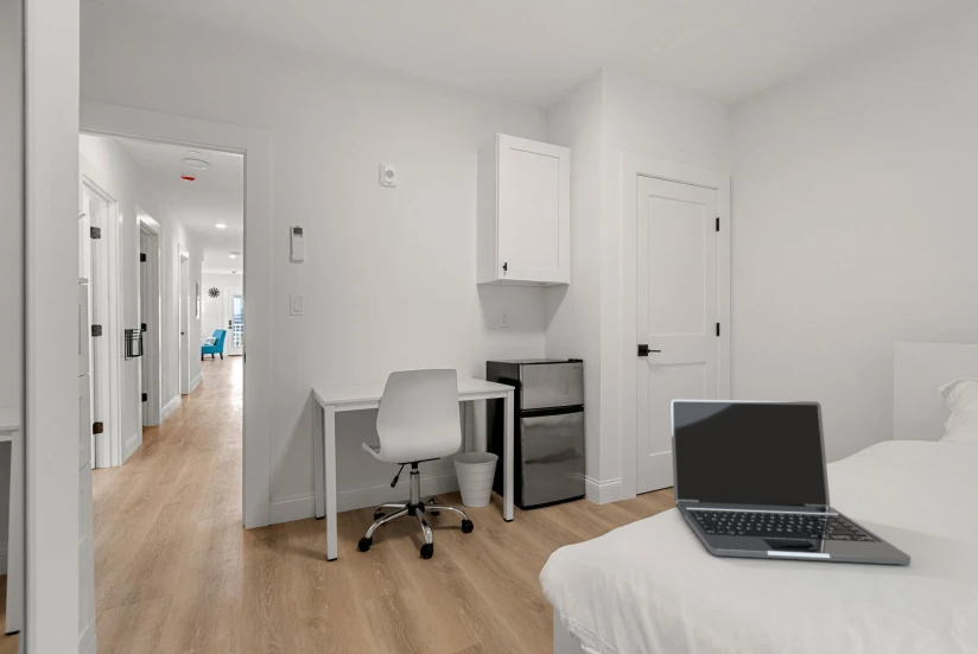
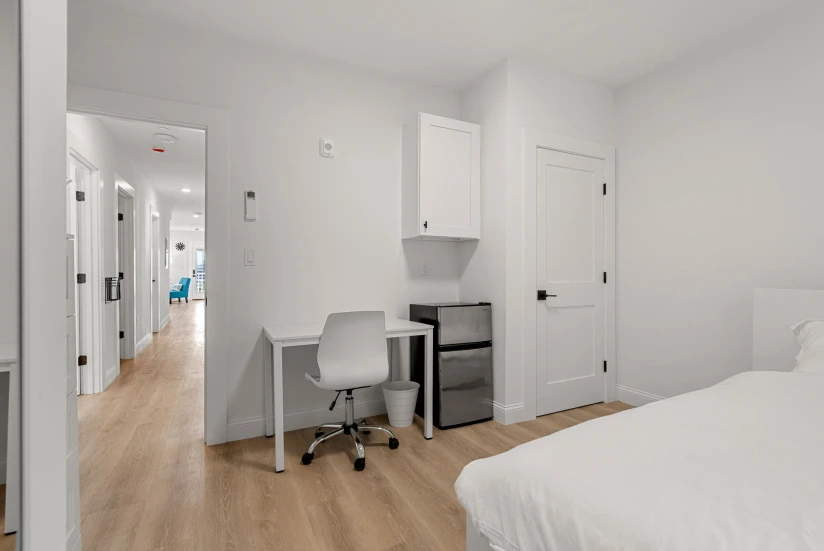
- laptop (771, 469)
